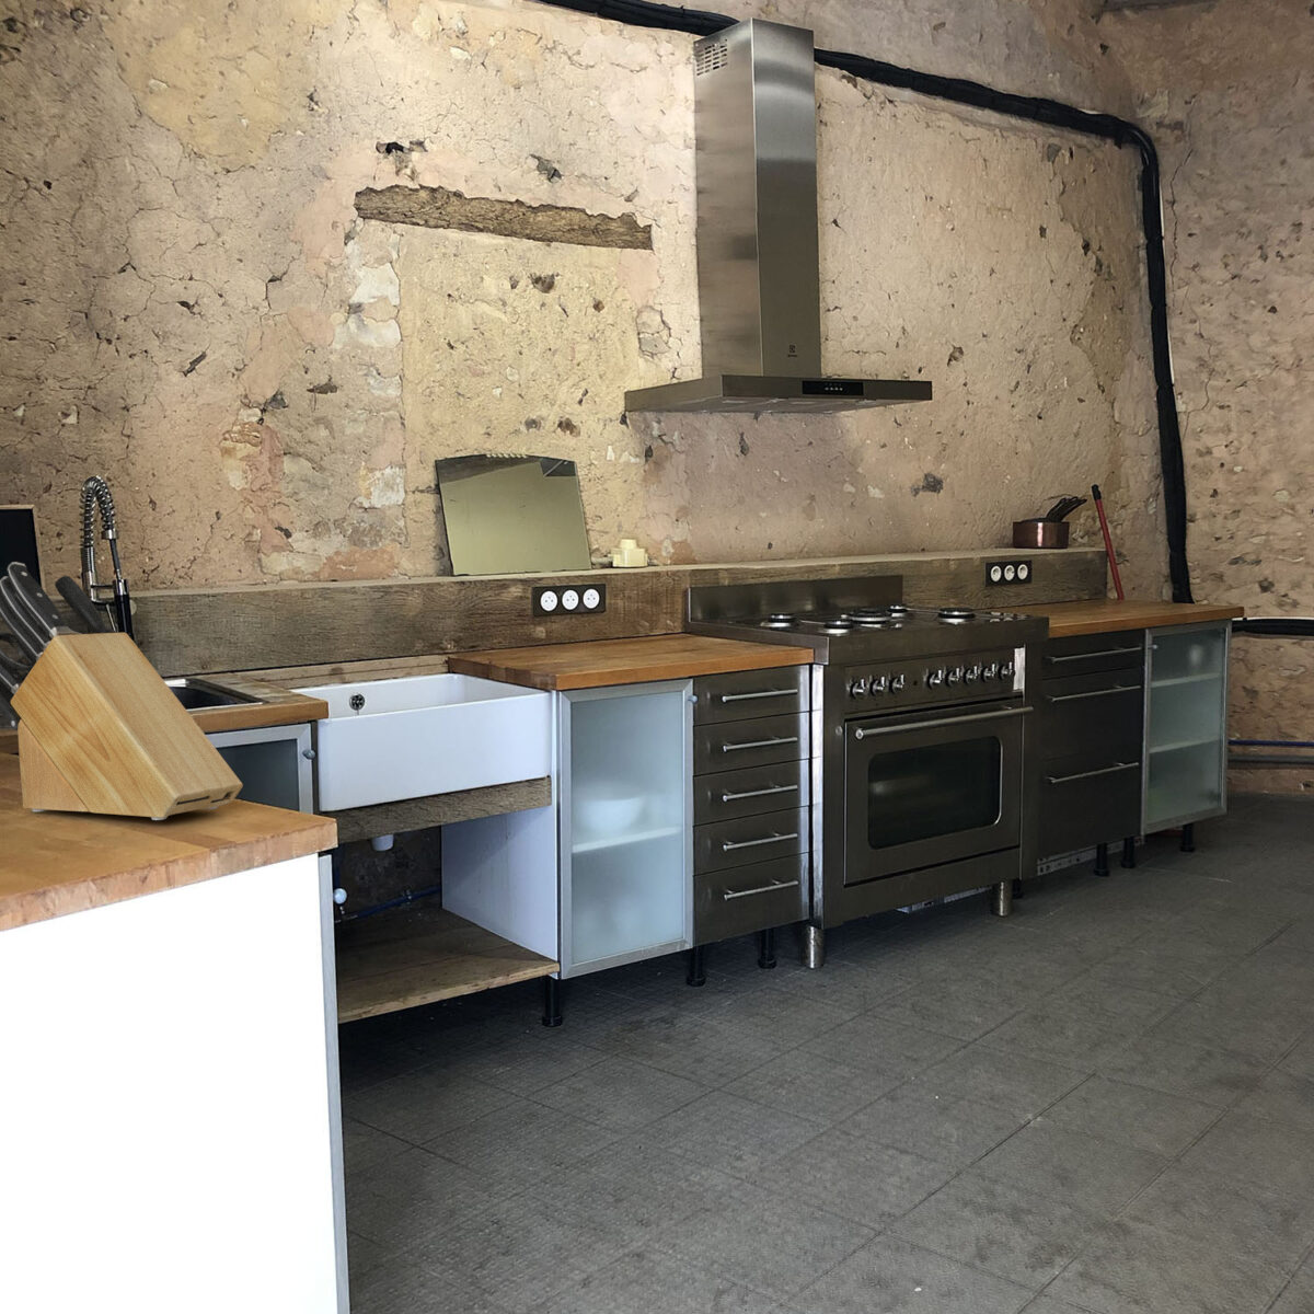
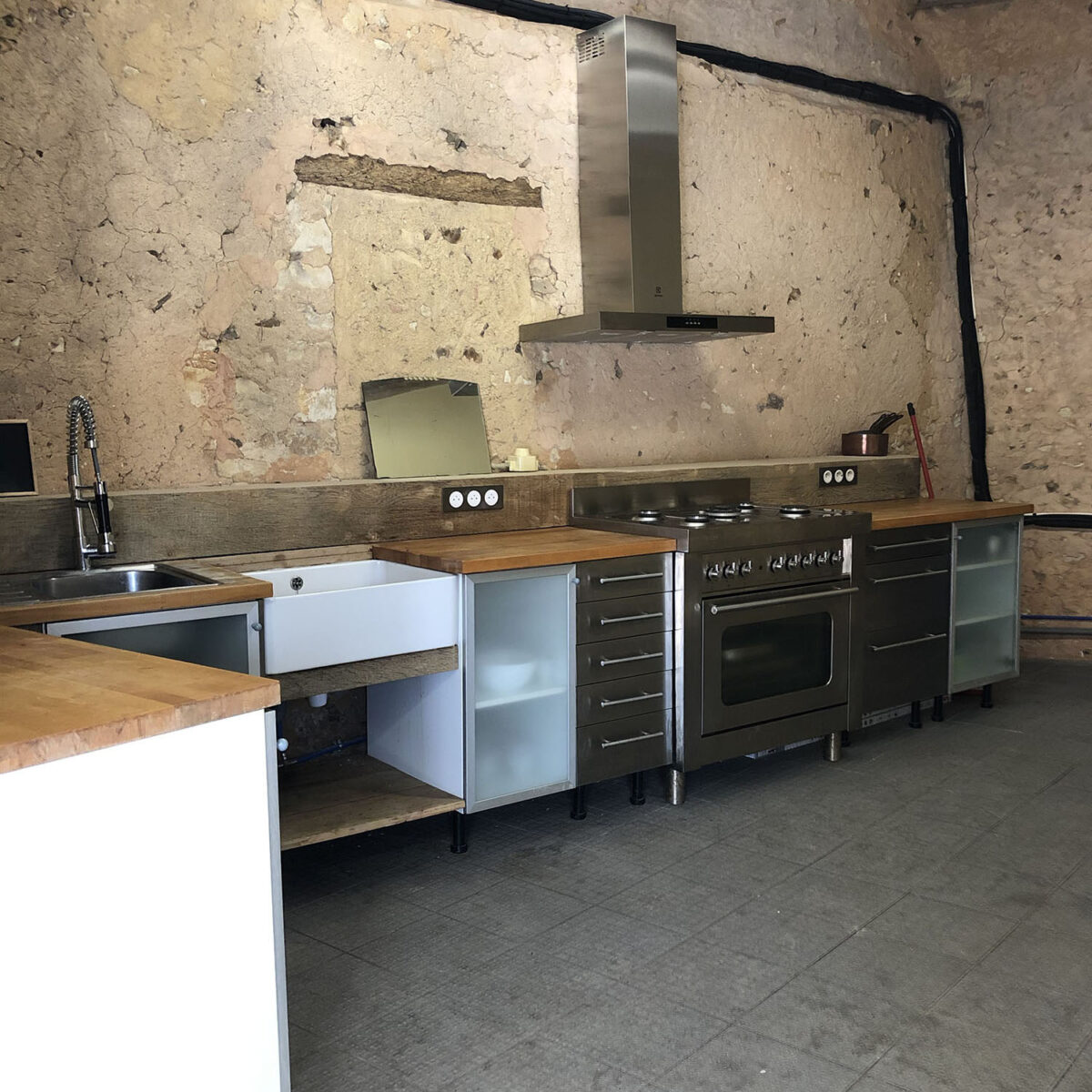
- knife block (99, 685)
